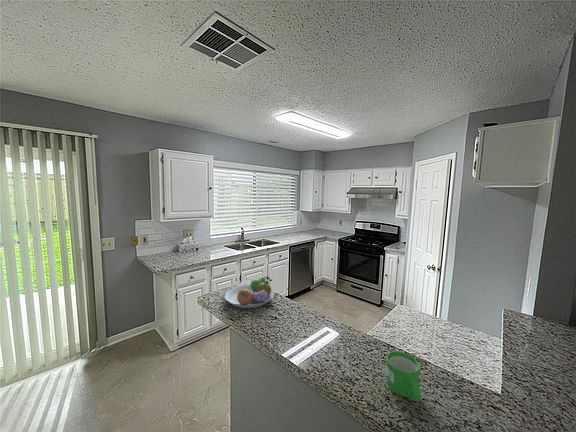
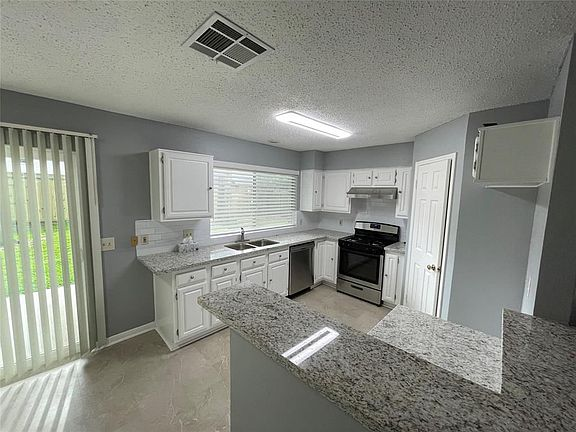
- fruit bowl (251, 289)
- mug (405, 380)
